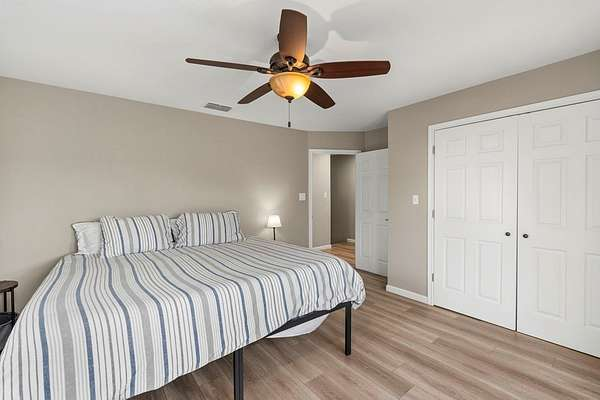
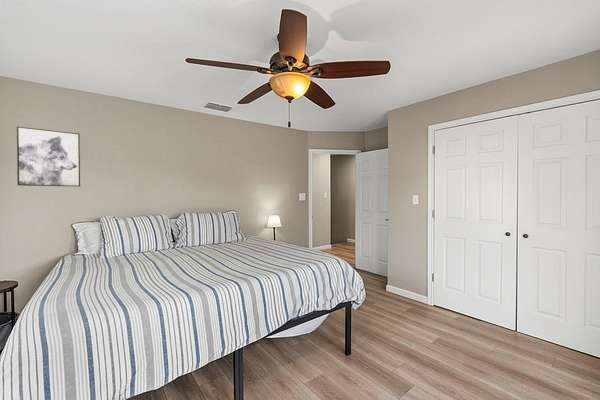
+ wall art (50, 158)
